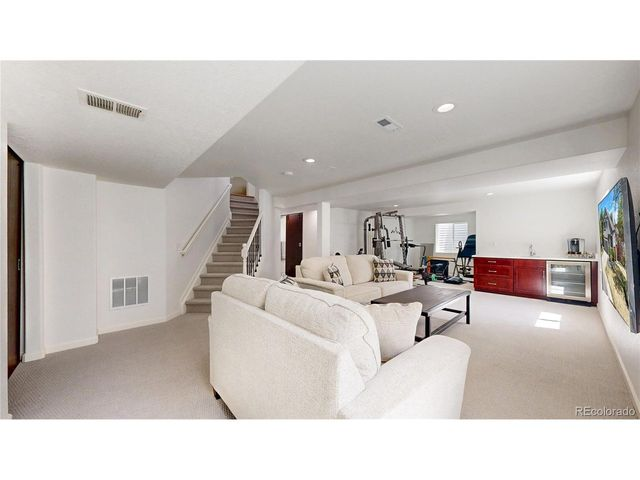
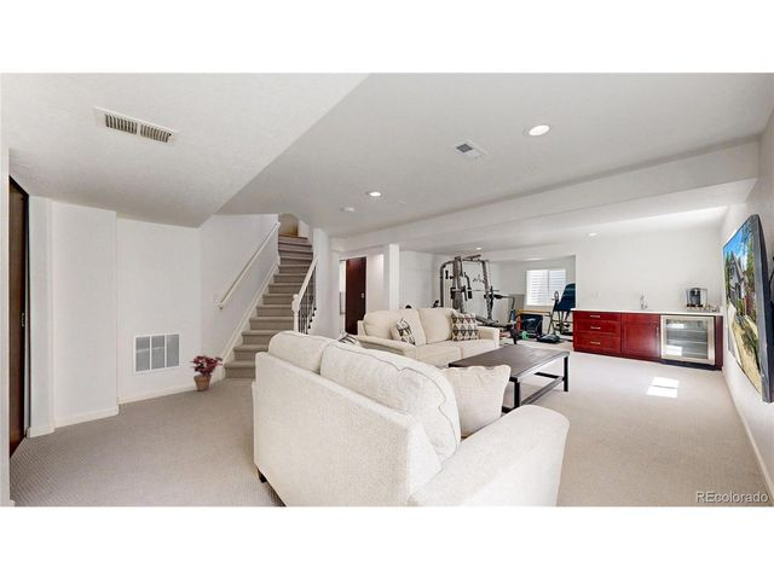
+ potted plant (206, 372)
